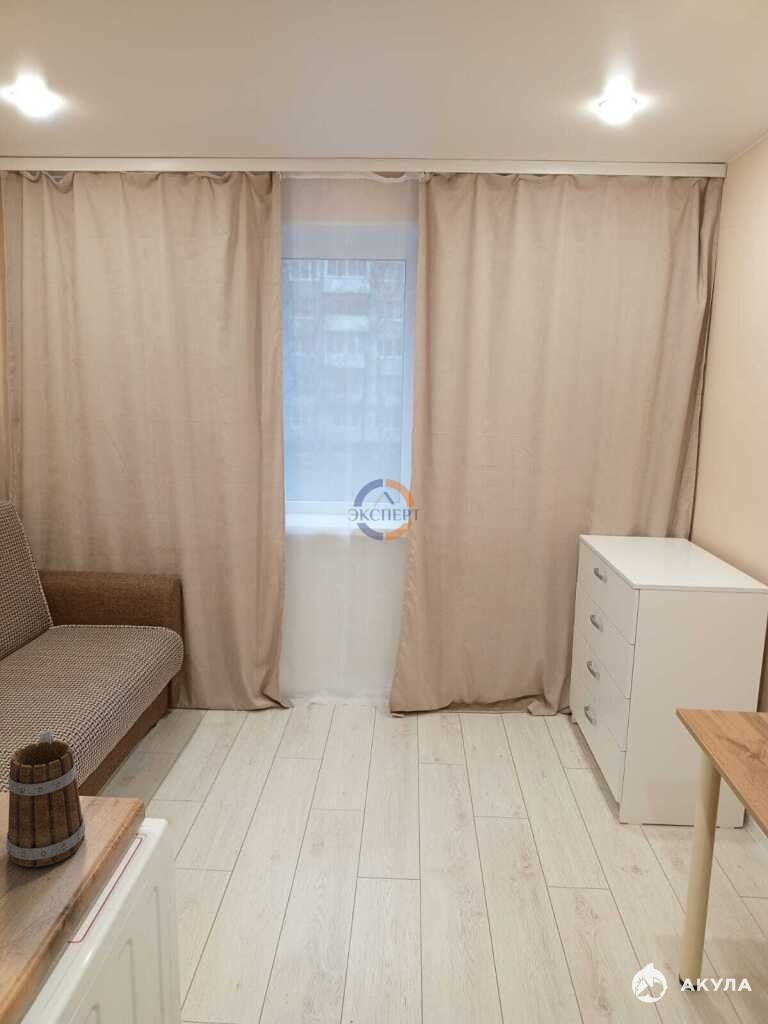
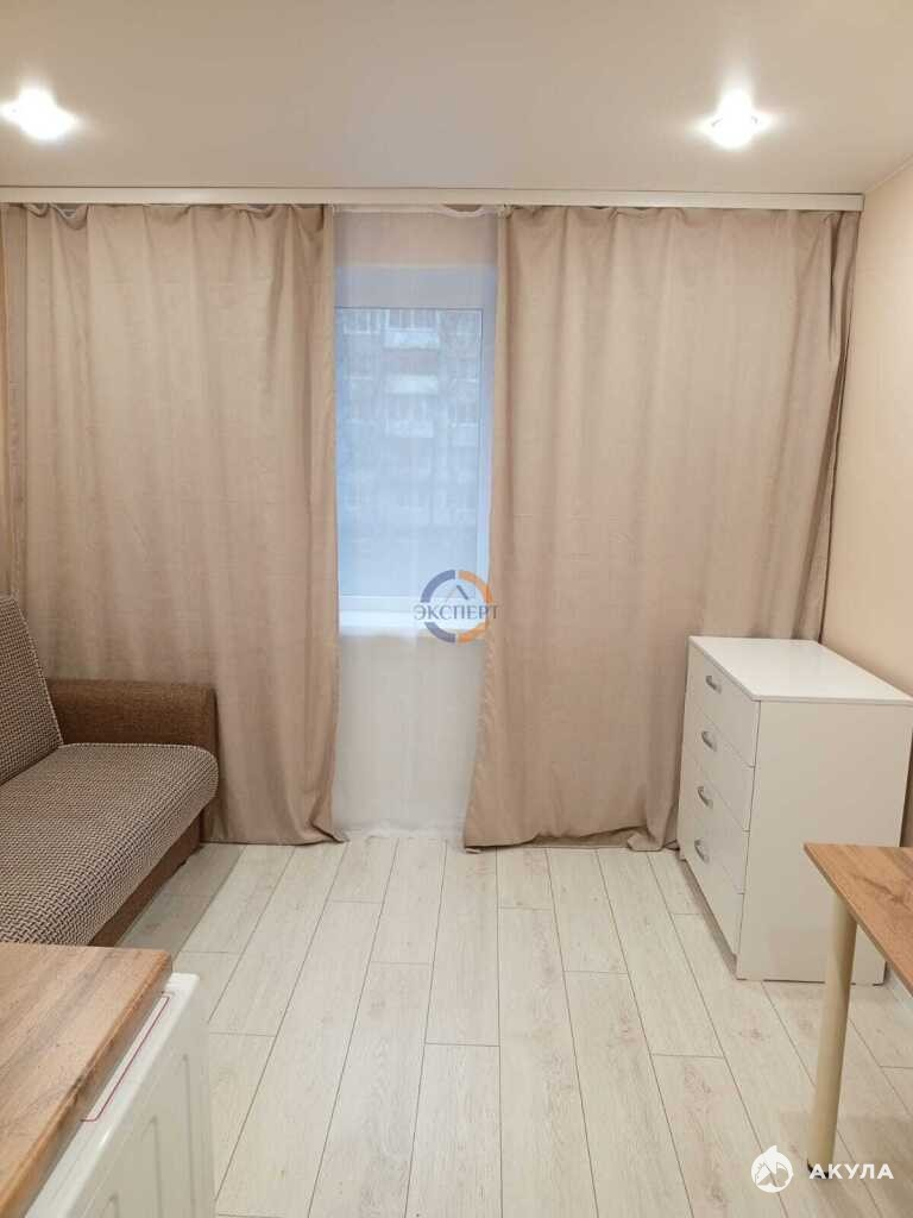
- mug (45, 791)
